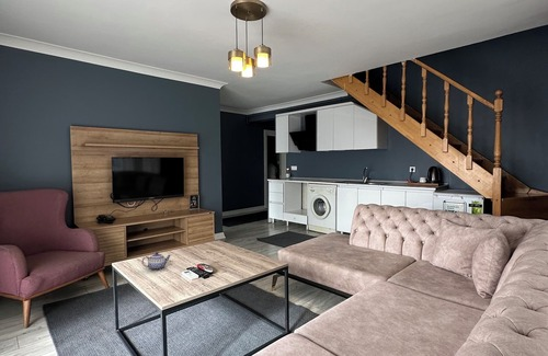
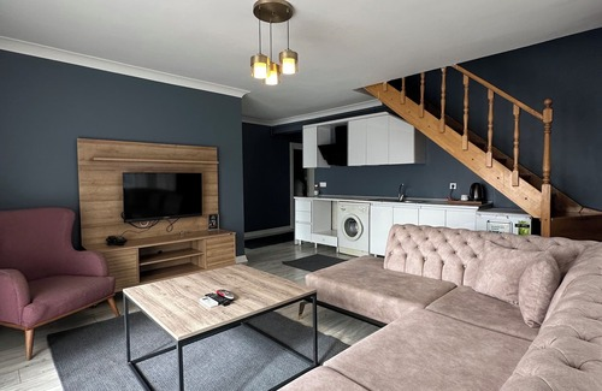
- teapot (157, 260)
